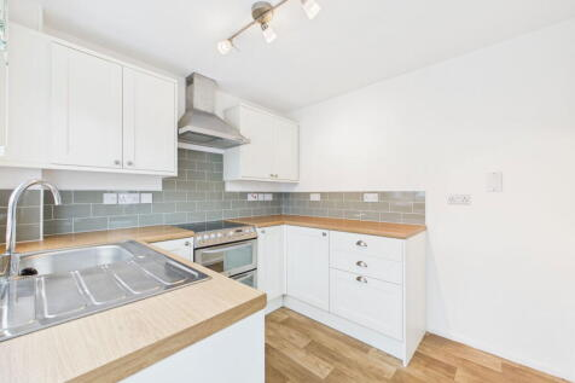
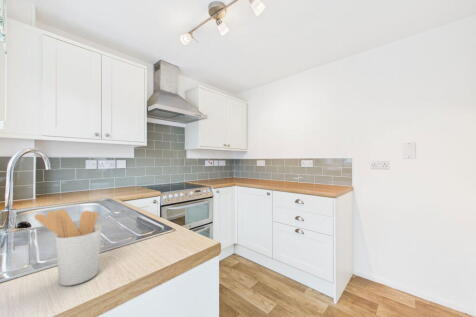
+ utensil holder (70, 242)
